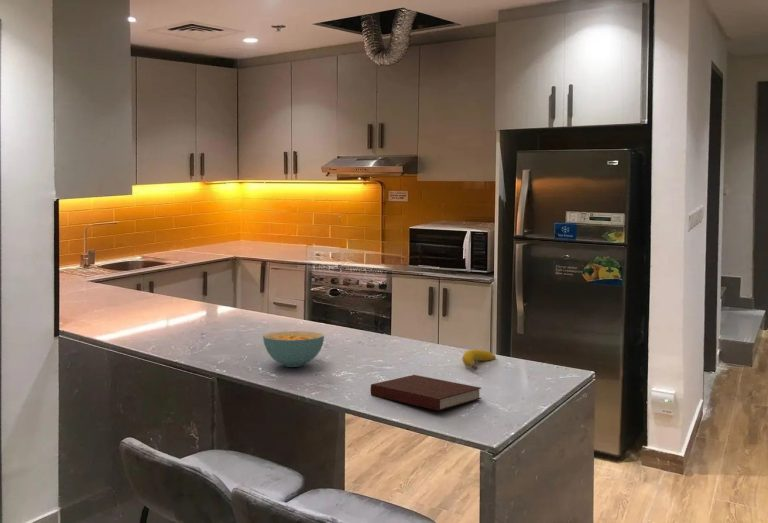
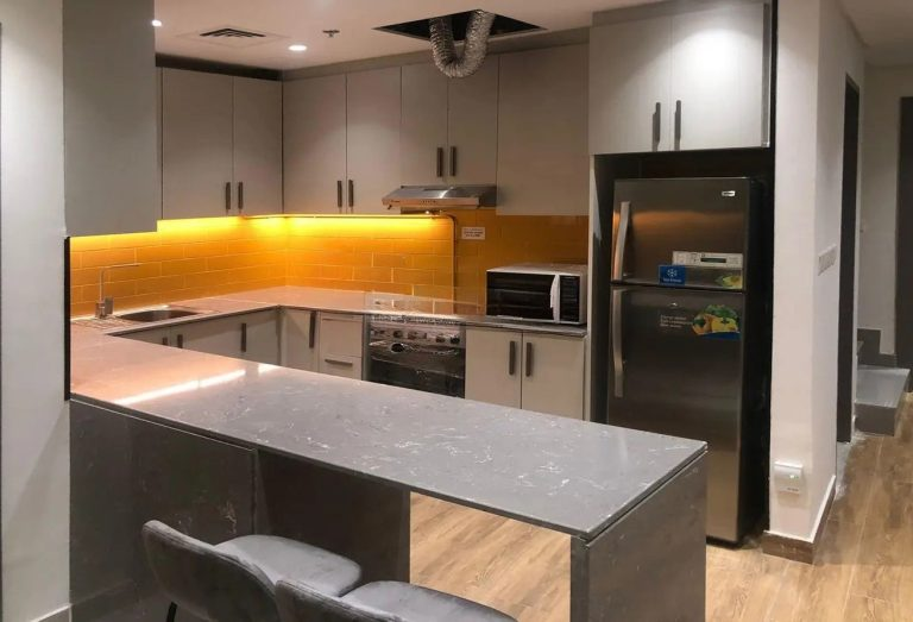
- cereal bowl (293, 350)
- notebook (425, 391)
- fruit (477, 357)
